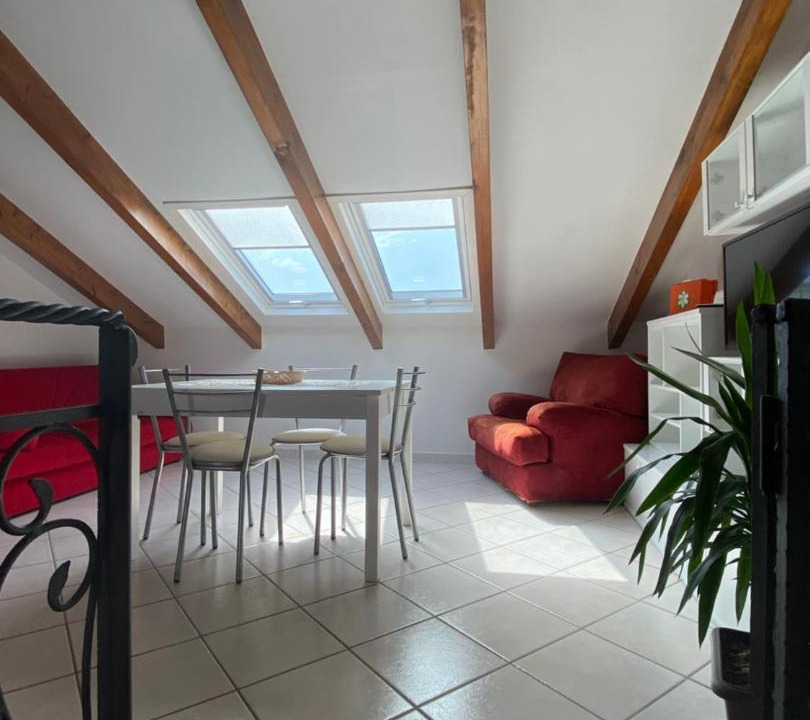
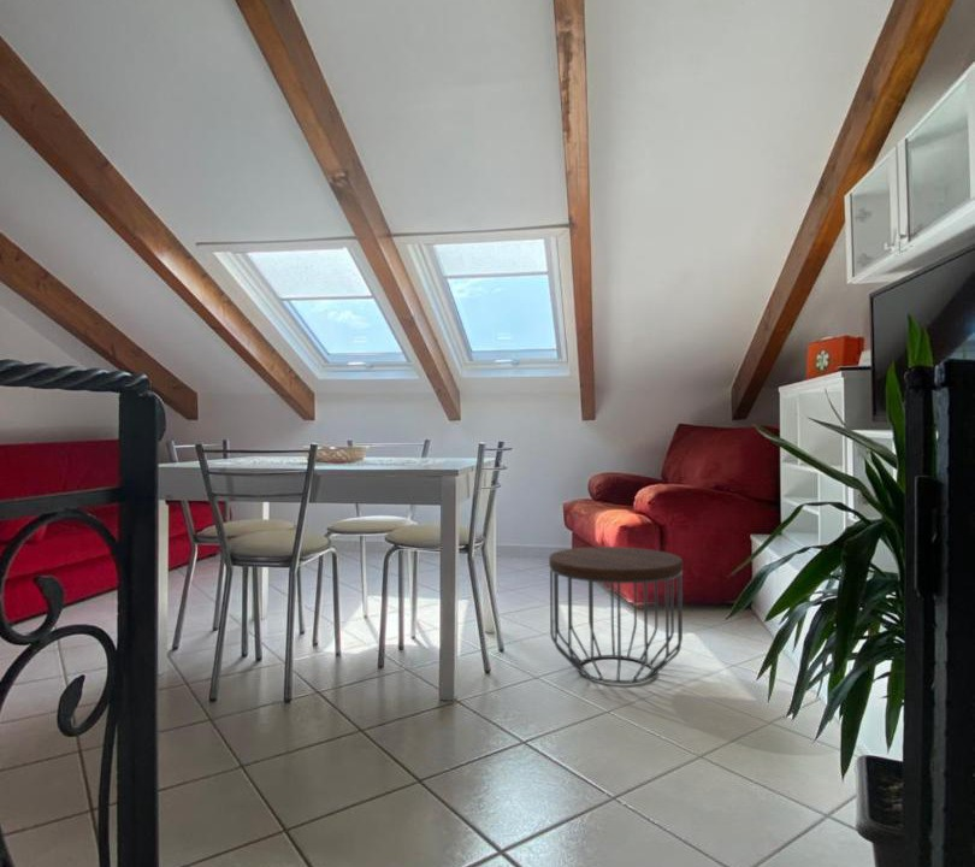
+ side table (613, 613)
